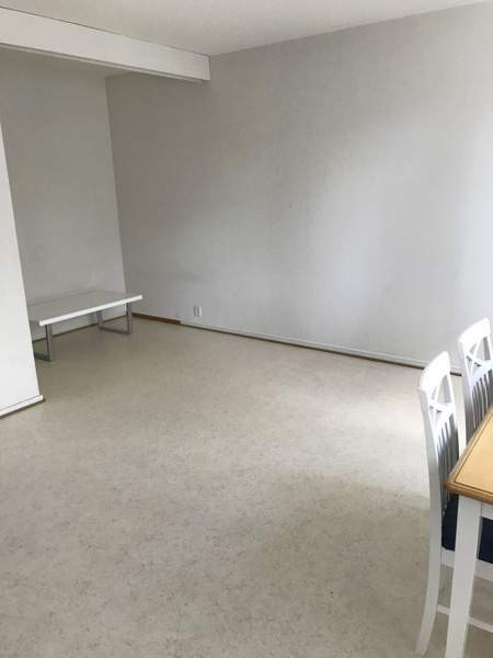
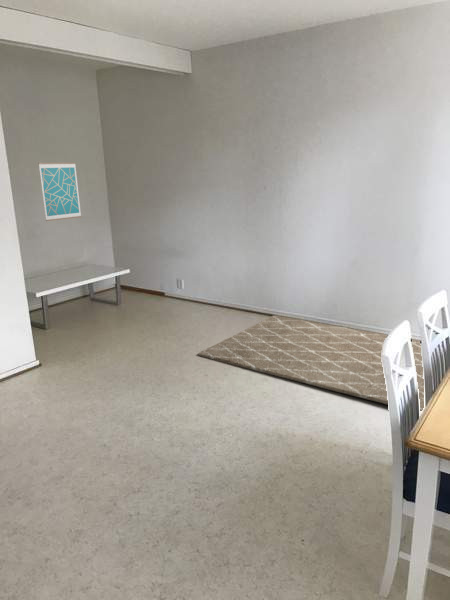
+ wall art (60, 191)
+ rug (330, 352)
